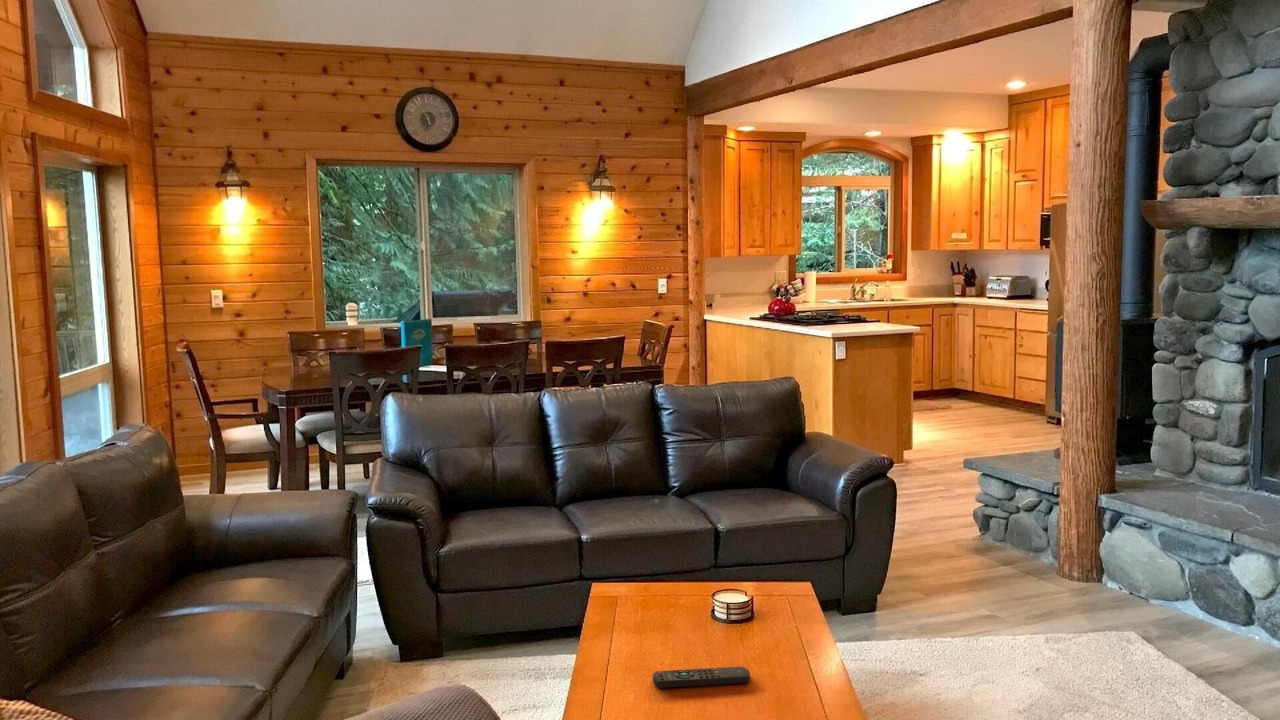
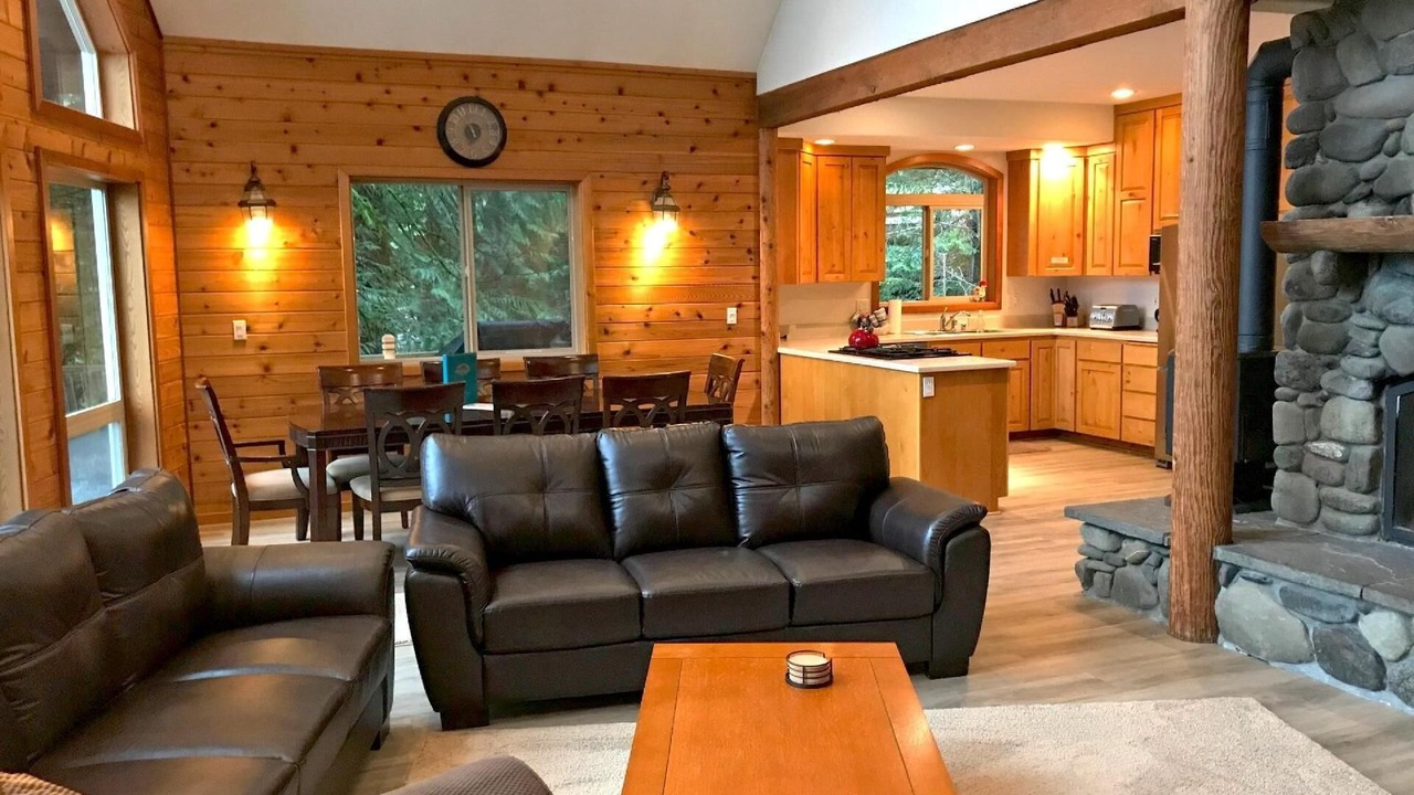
- remote control (701, 676)
